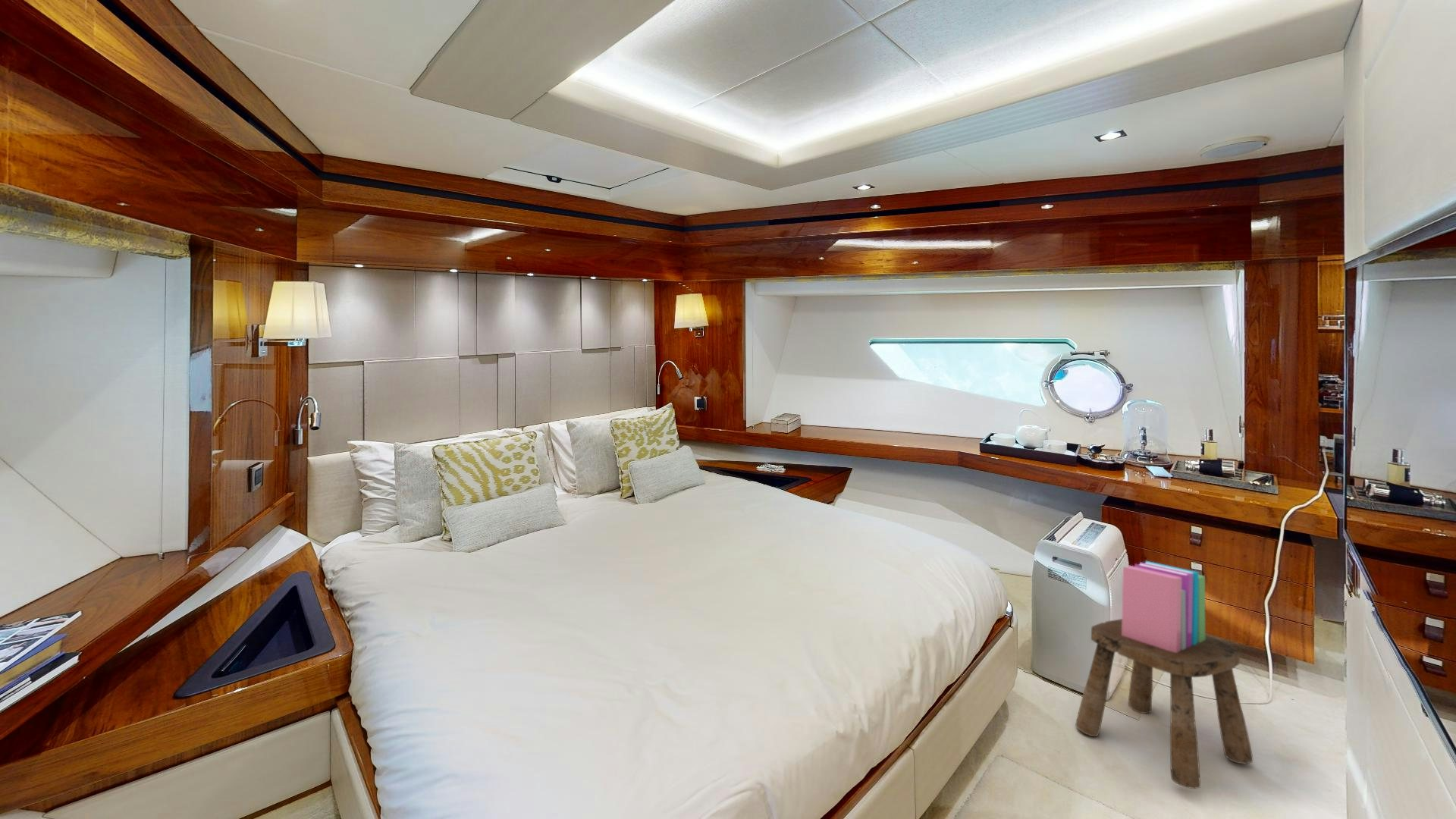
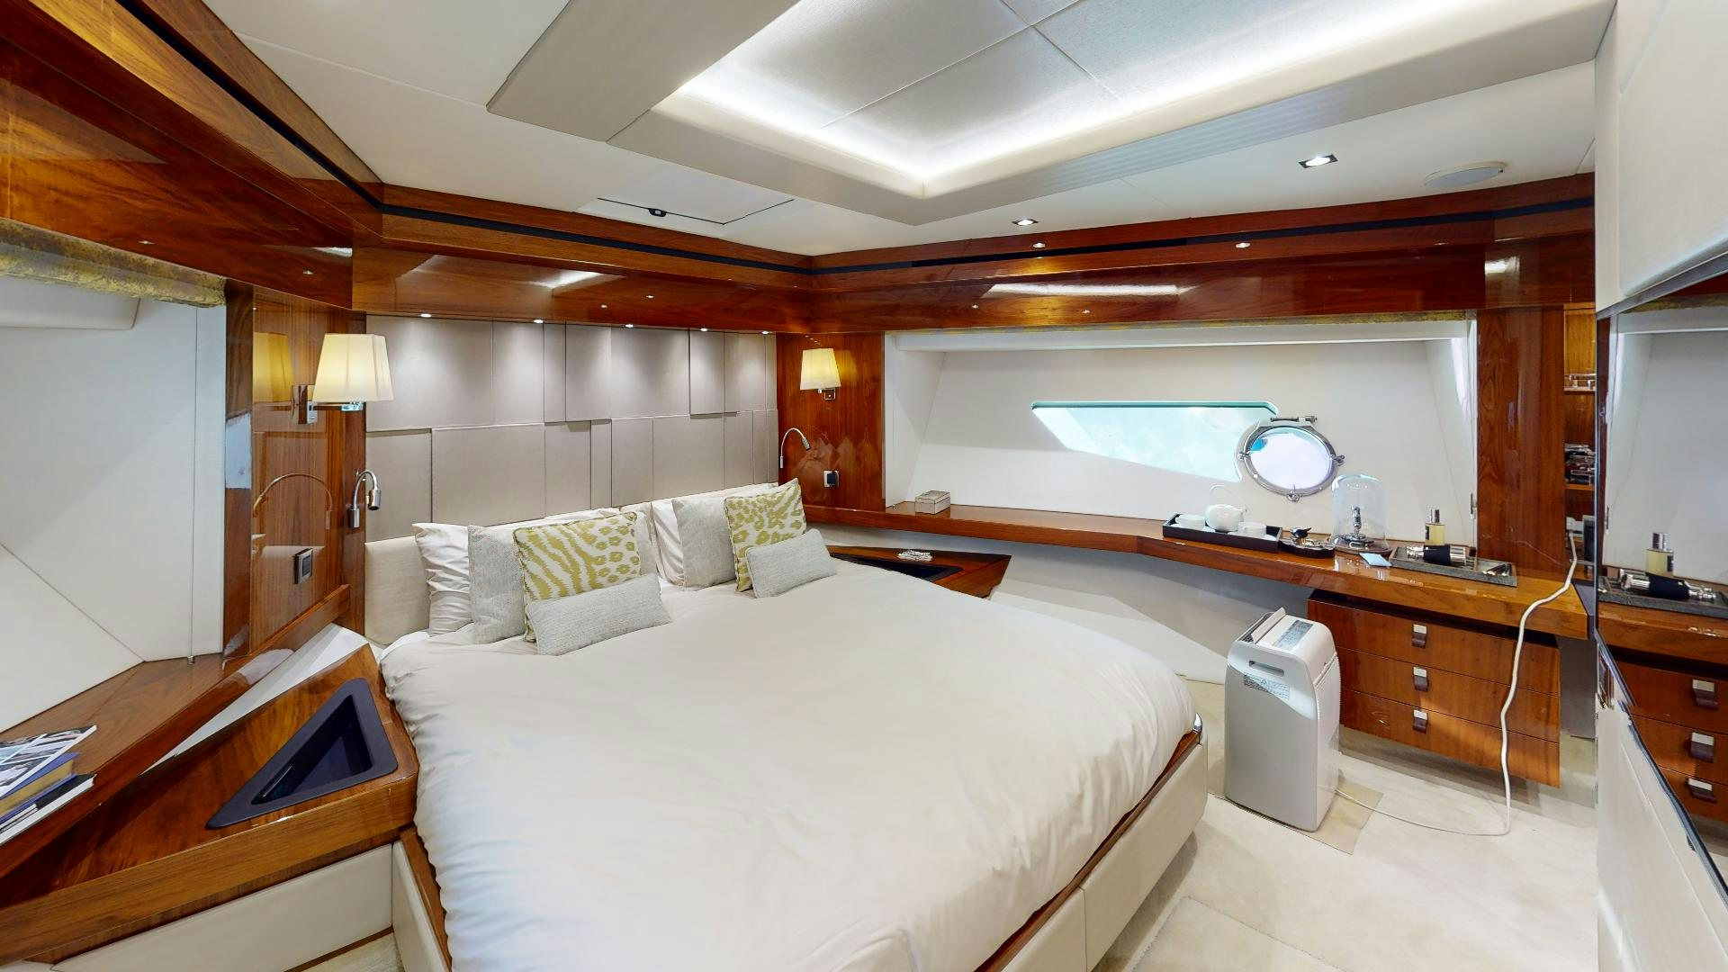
- stool (1152, 691)
- books (1163, 602)
